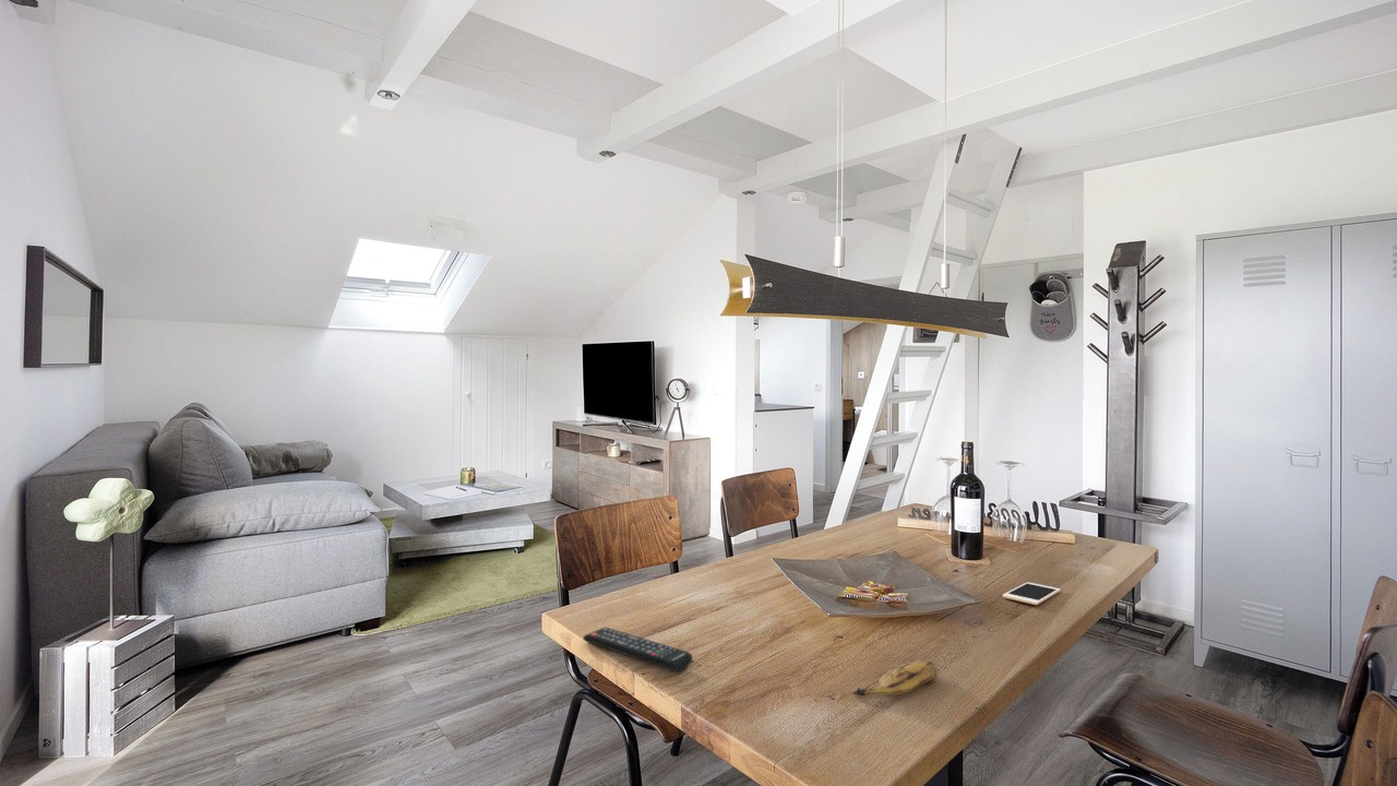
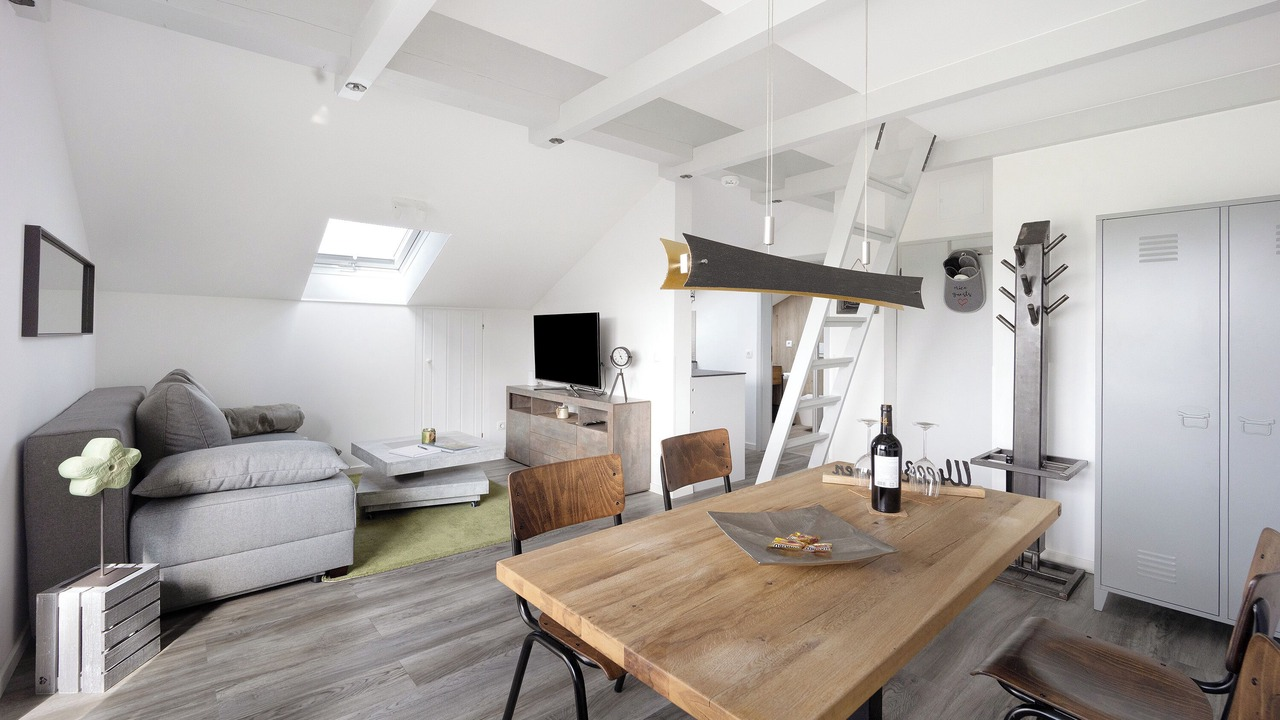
- banana (903, 676)
- cell phone (1031, 593)
- remote control (635, 647)
